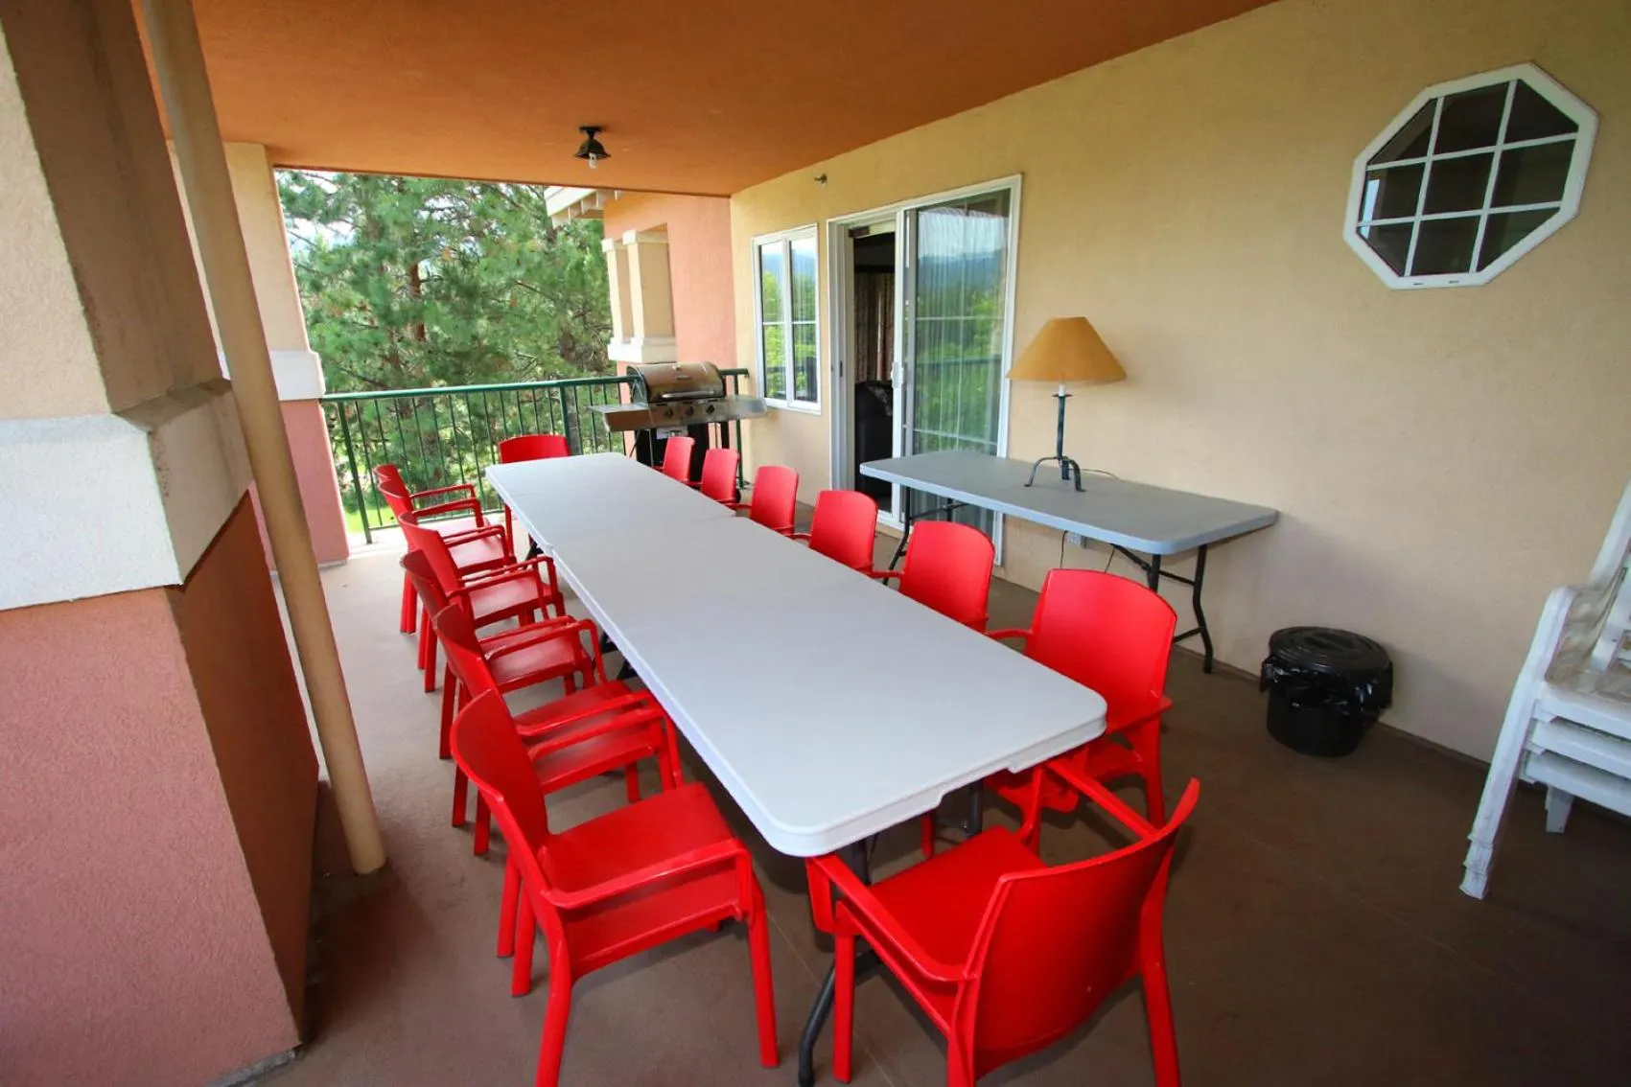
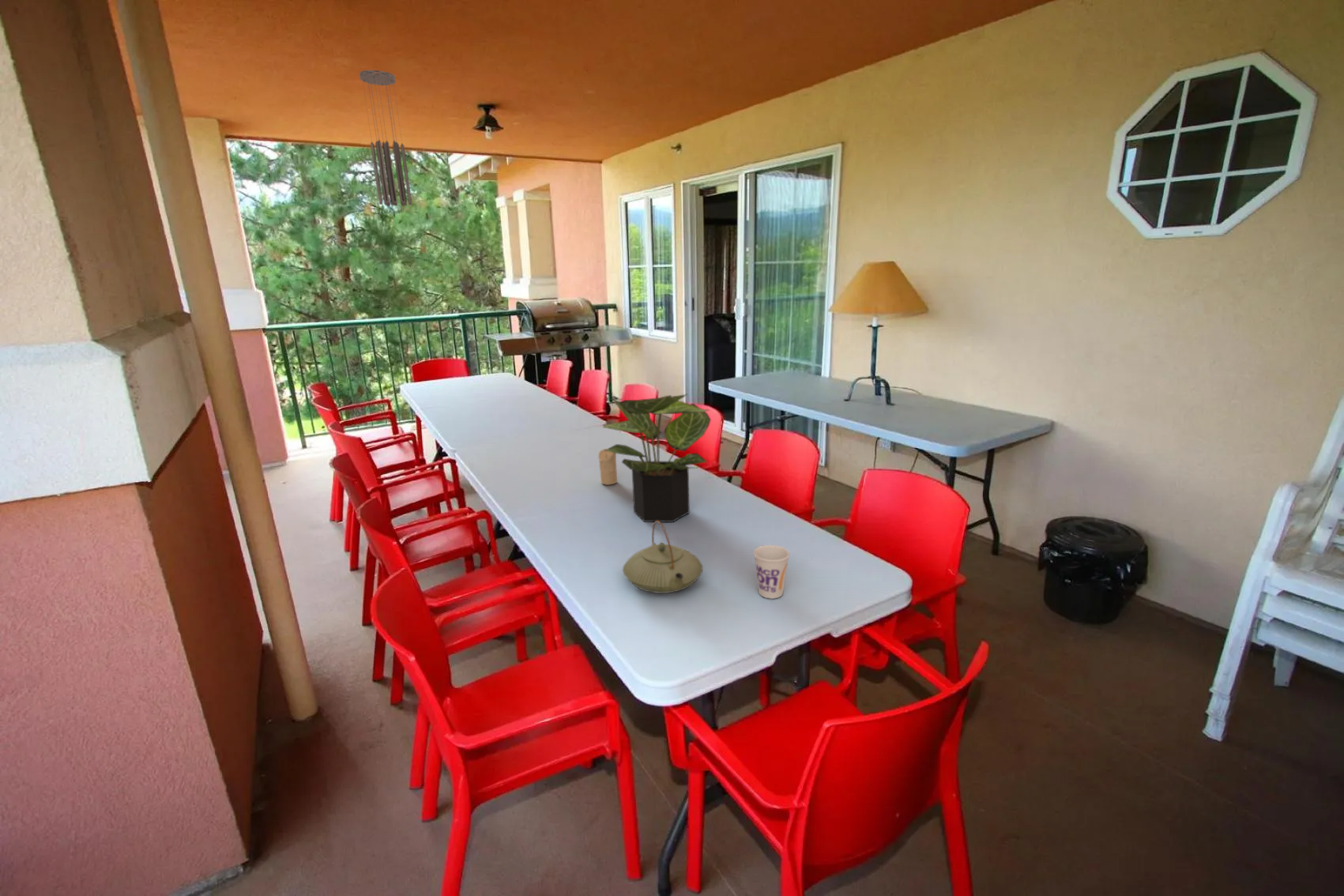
+ potted plant (649, 451)
+ wind chime (386, 141)
+ candle (608, 465)
+ cup (771, 572)
+ teapot (664, 554)
